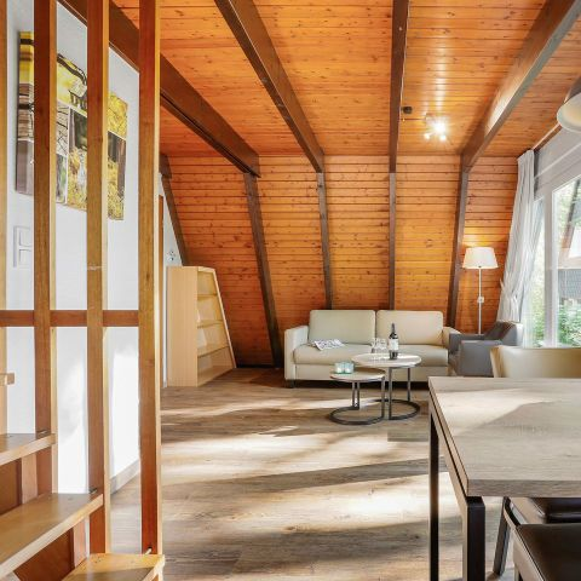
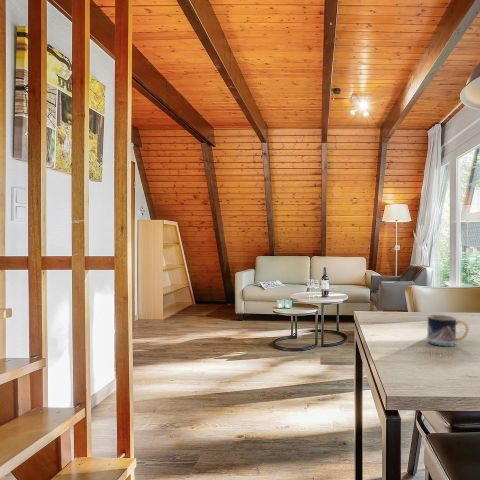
+ mug (447, 330)
